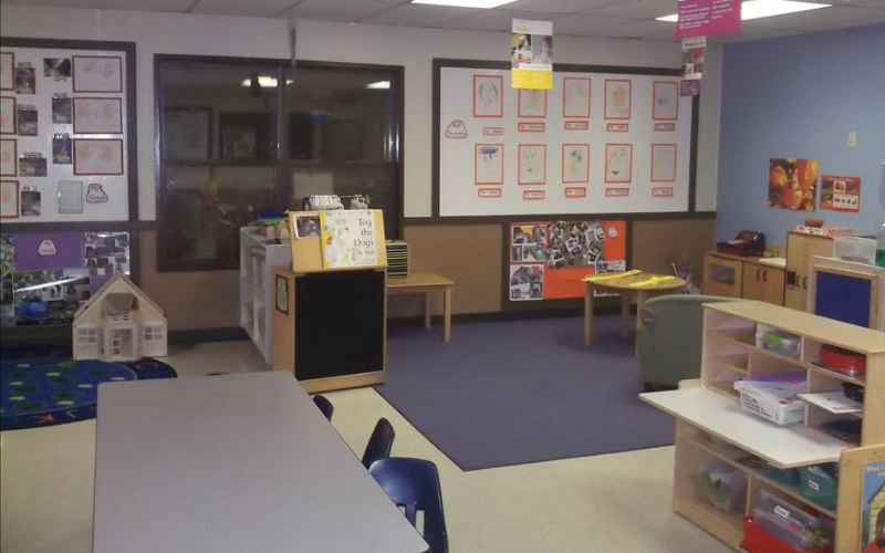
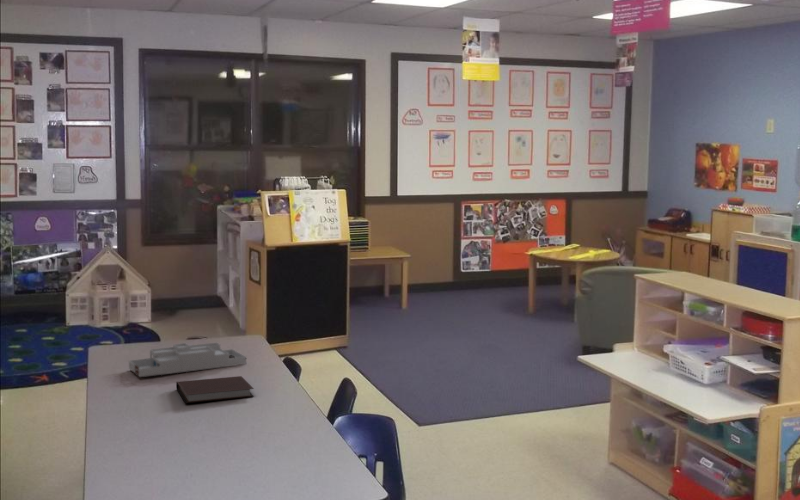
+ notebook (214, 388)
+ desk organizer (188, 356)
